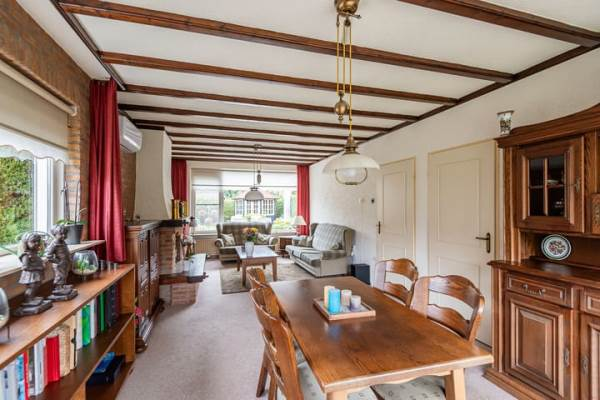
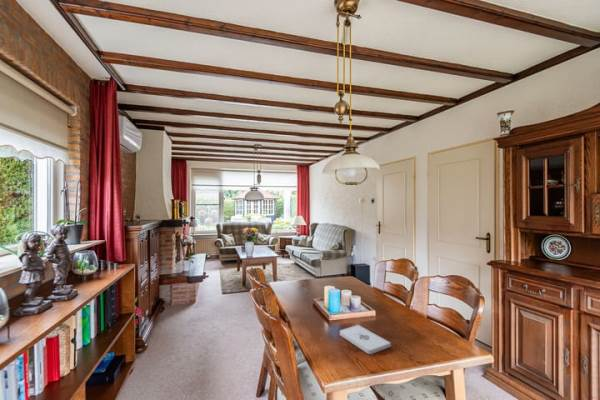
+ notepad (363, 338)
